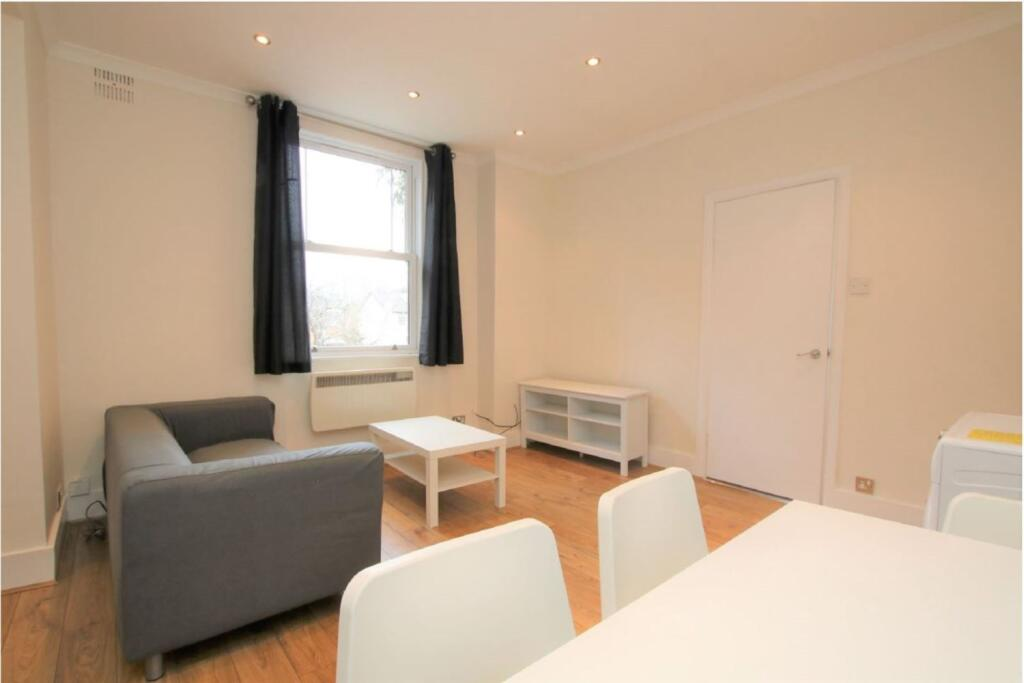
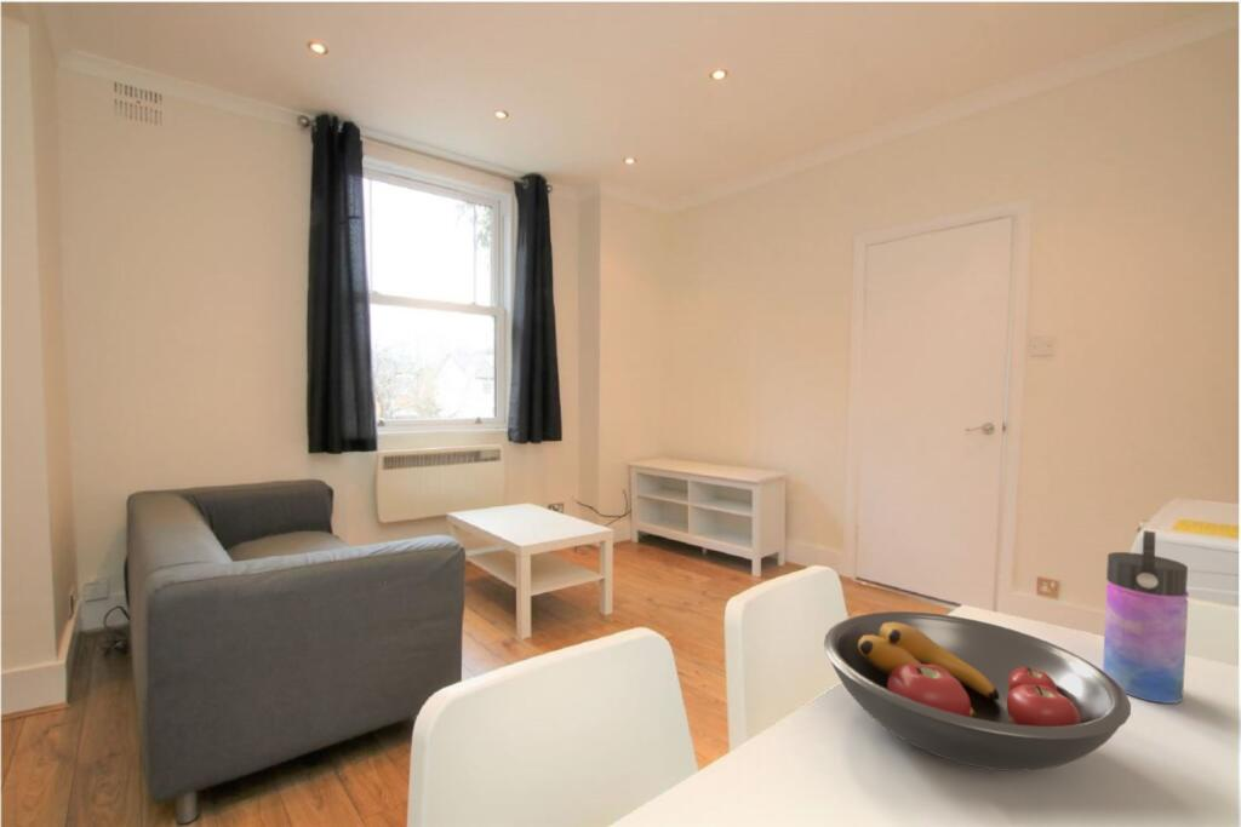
+ fruit bowl (959, 684)
+ water bottle (1144, 609)
